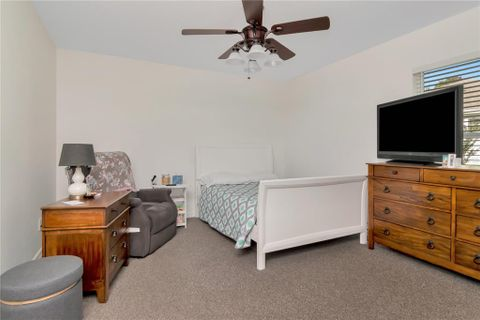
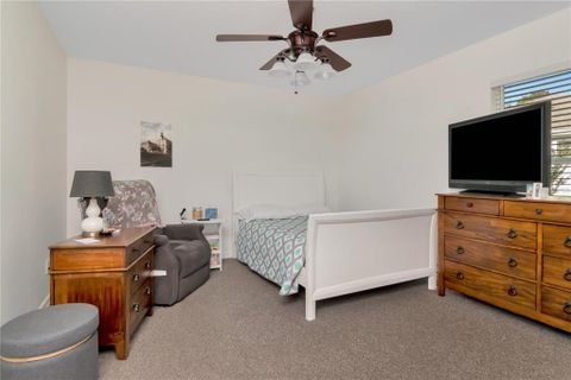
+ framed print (156, 145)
